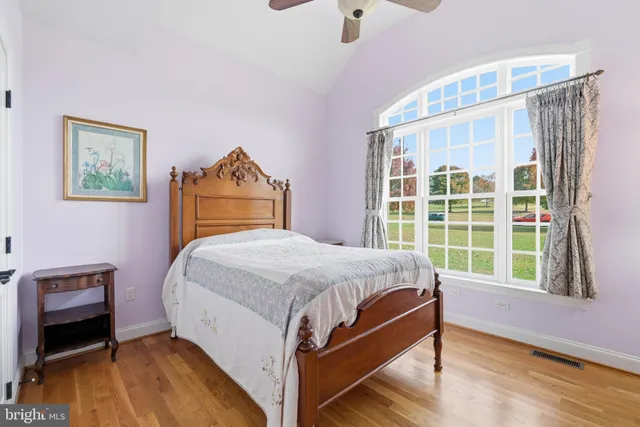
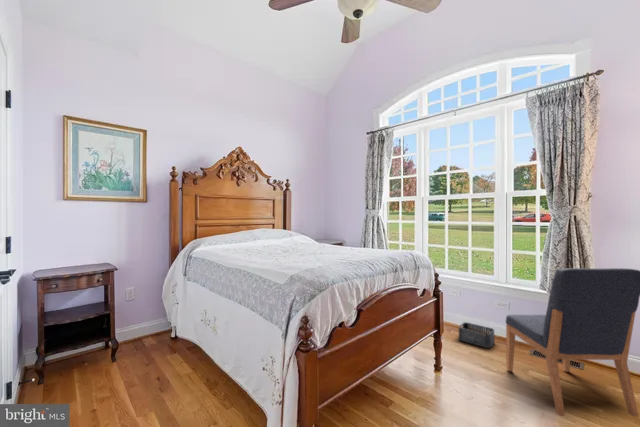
+ chair (564, 326)
+ storage bin (476, 334)
